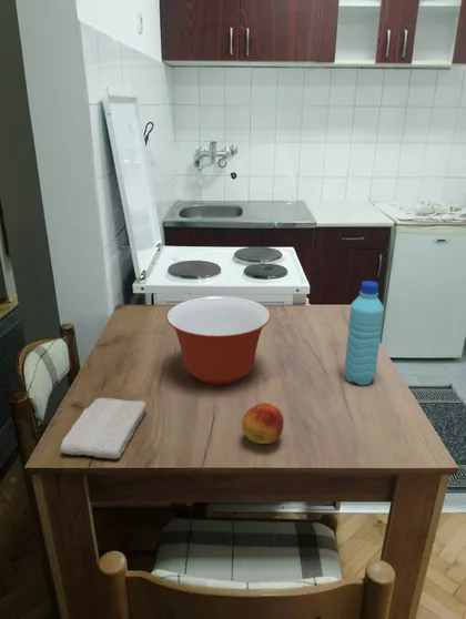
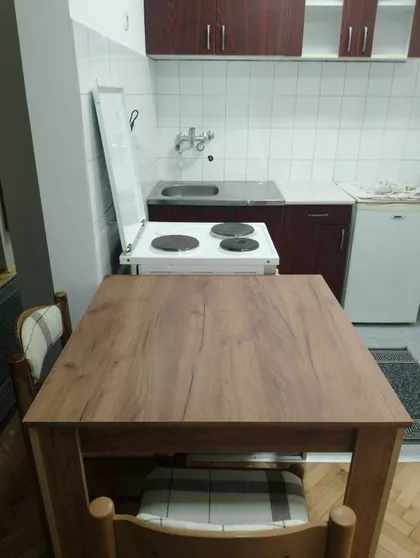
- washcloth (107, 425)
- mixing bowl (219, 343)
- water bottle (364, 333)
- fruit (262, 424)
